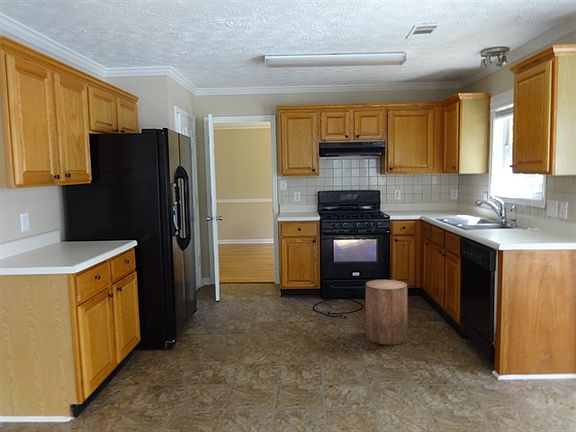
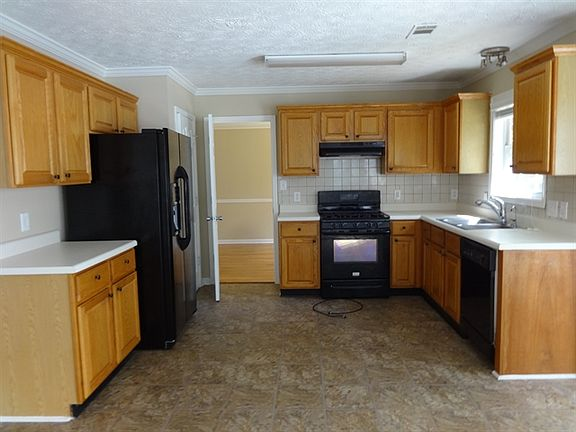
- stool (386, 310)
